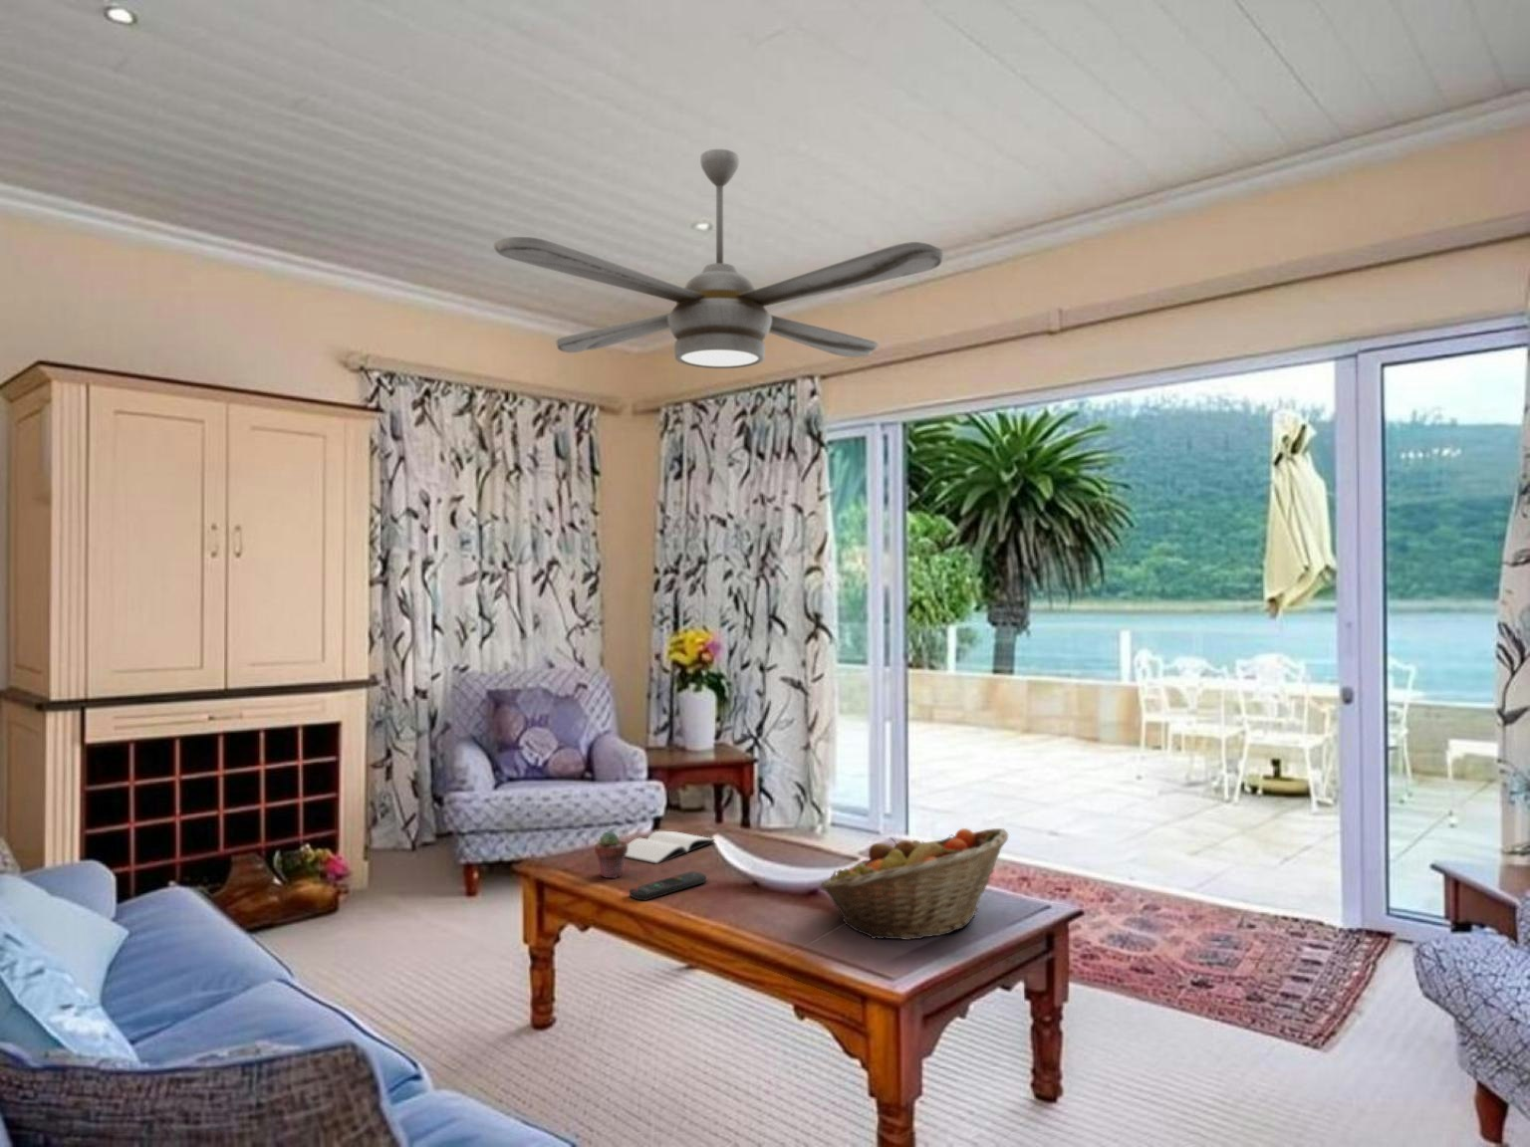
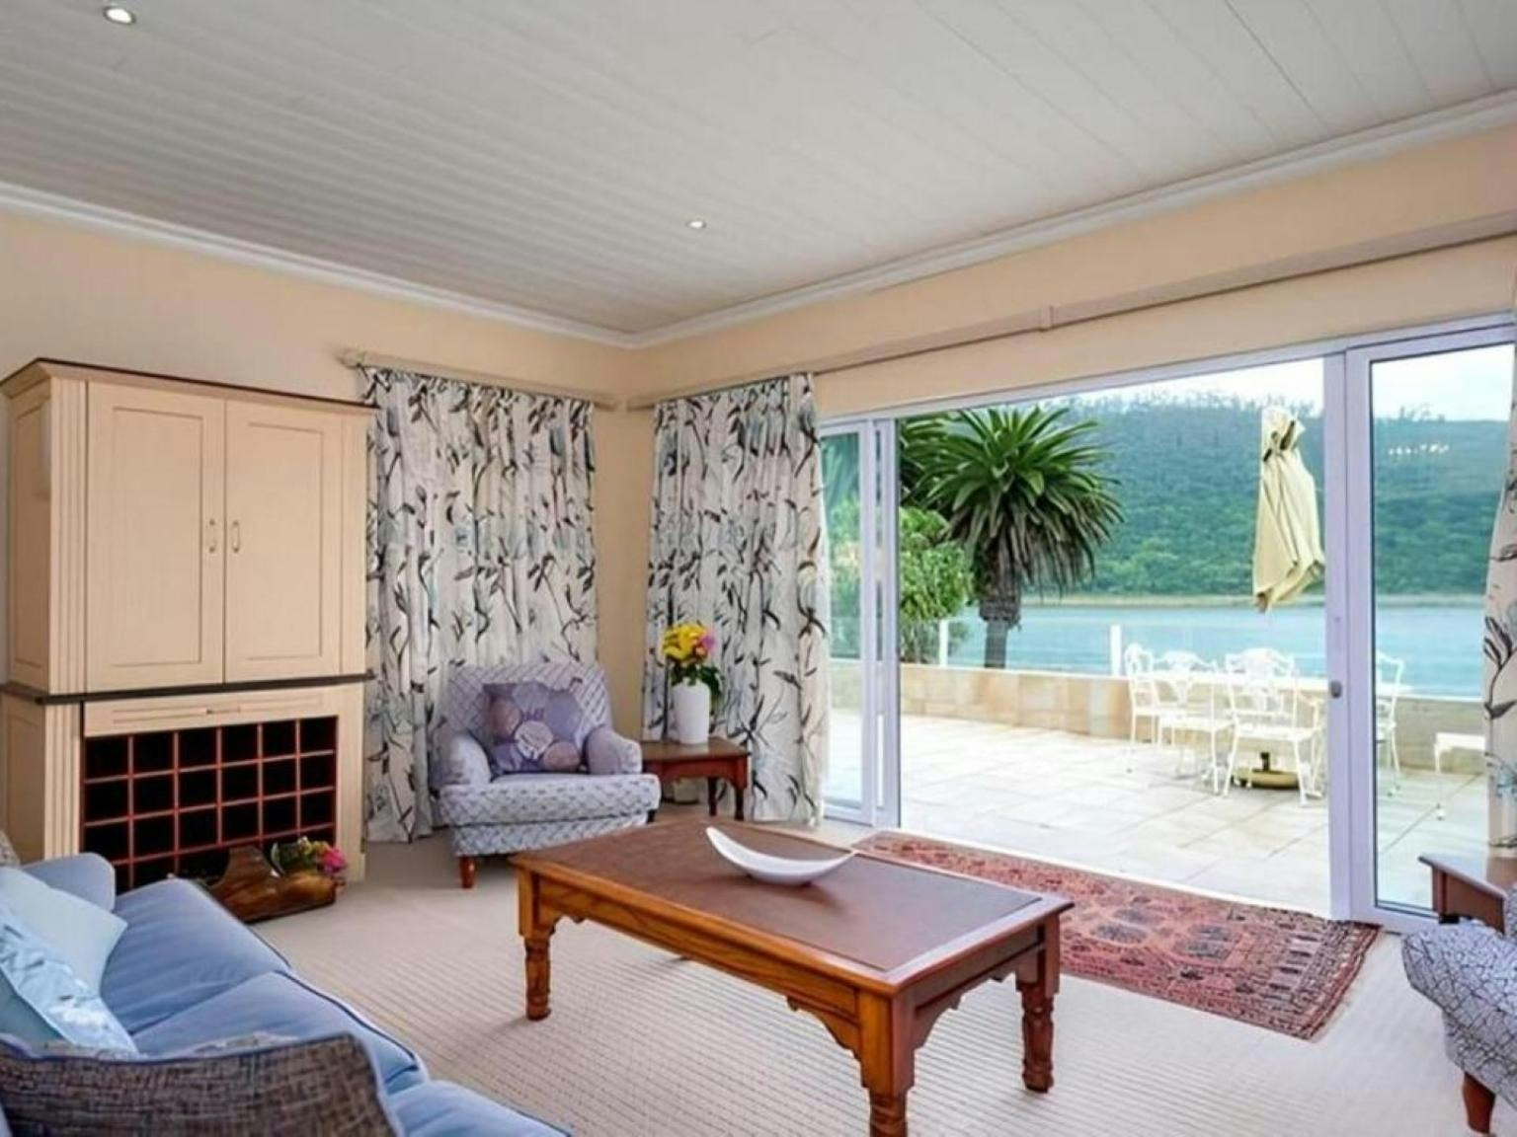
- book (665, 843)
- remote control (669, 884)
- fruit basket (917, 875)
- potted succulent (611, 852)
- ceiling fan (719, 258)
